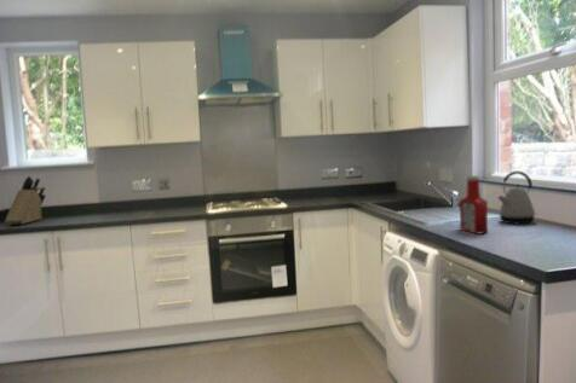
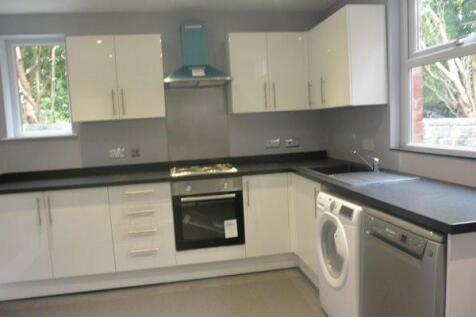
- knife block (25, 198)
- kettle (515, 196)
- soap bottle (473, 203)
